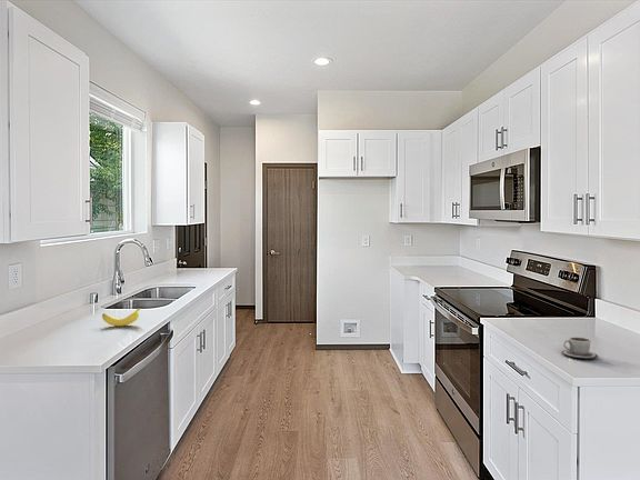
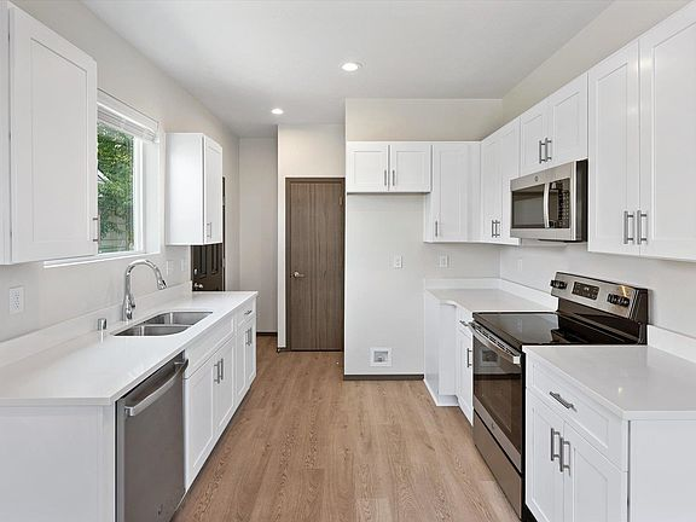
- cup (579, 347)
- banana (124, 318)
